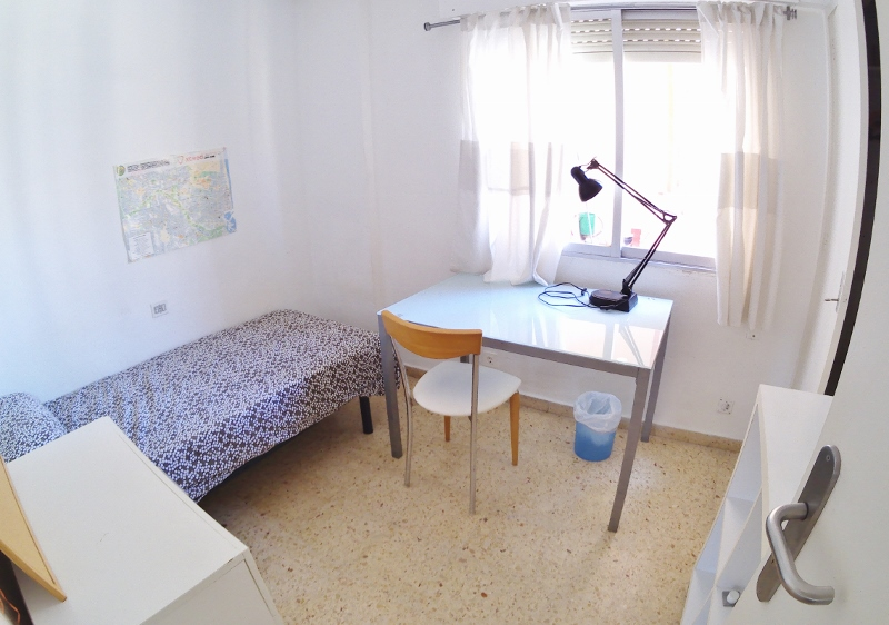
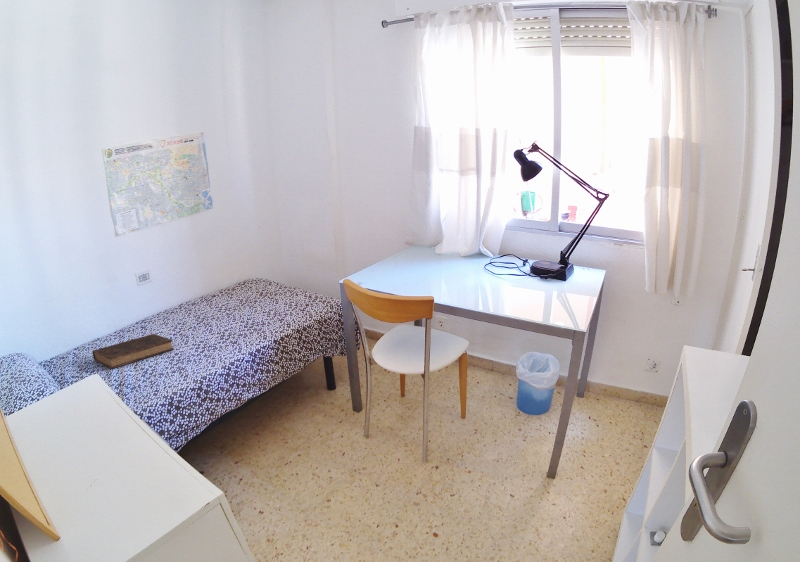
+ book (133, 349)
